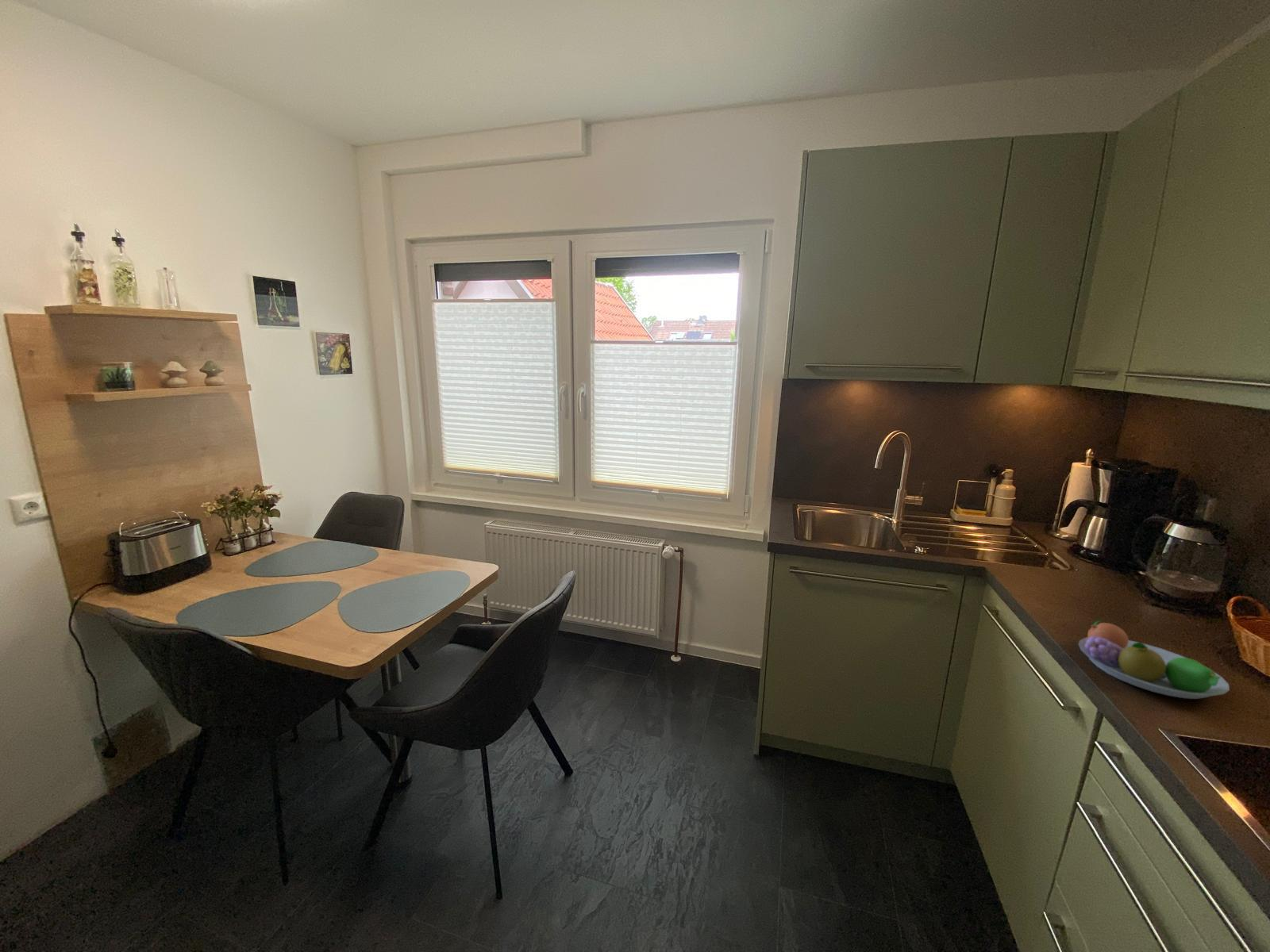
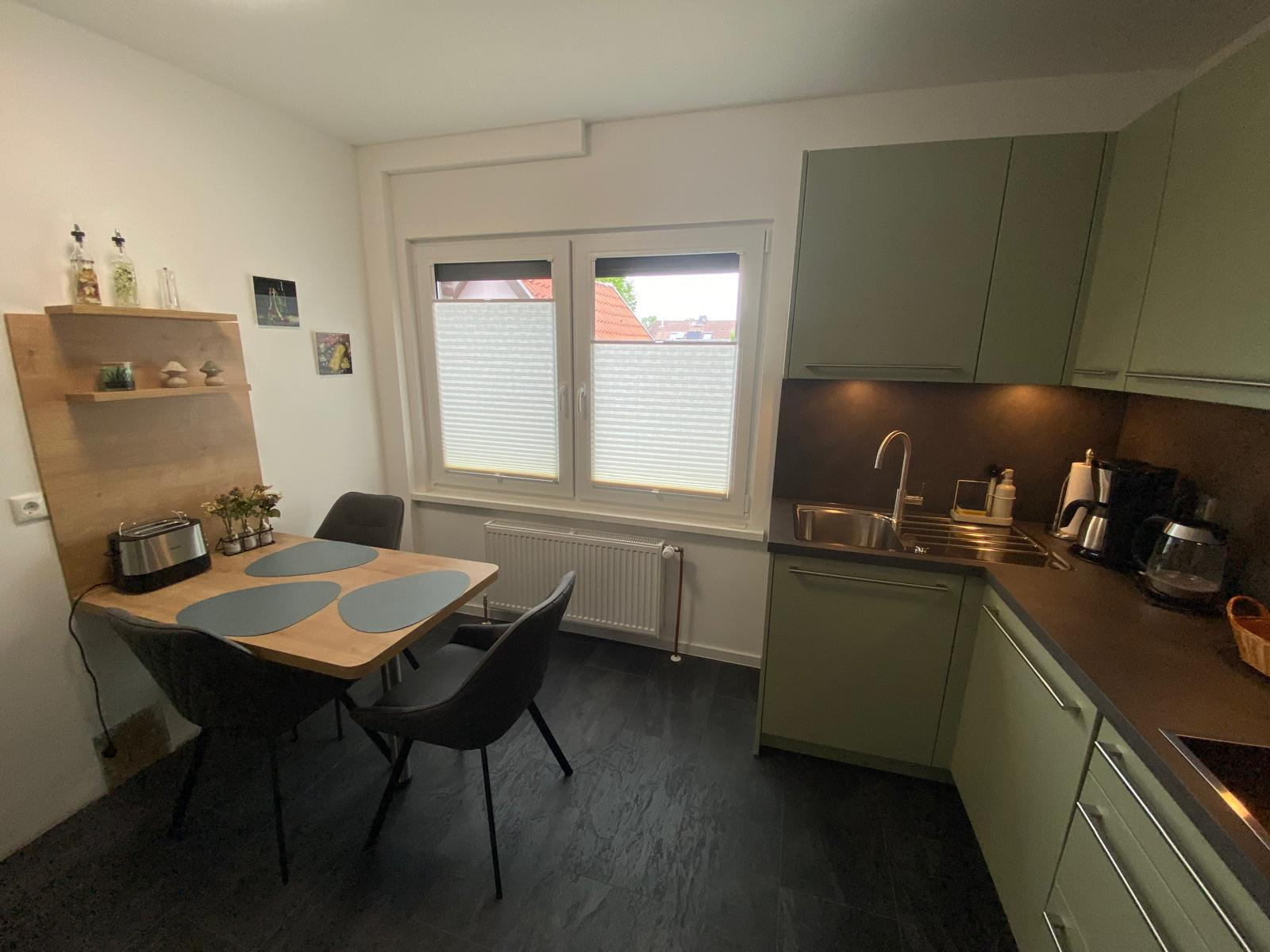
- fruit bowl (1153, 655)
